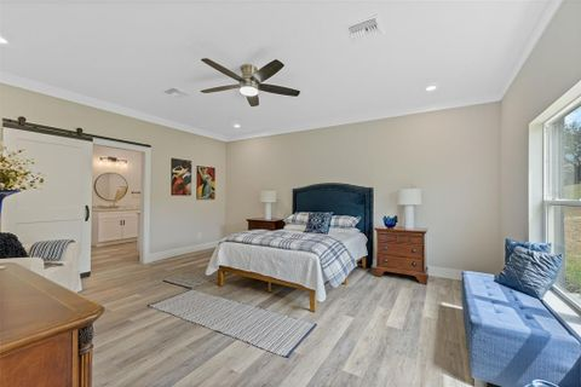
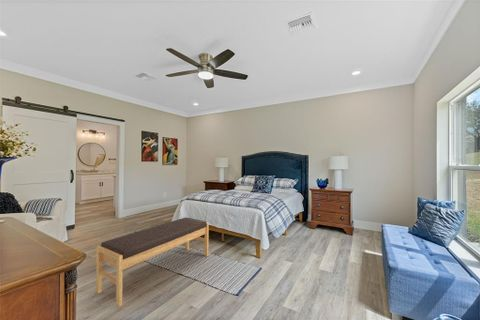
+ bench (161, 250)
